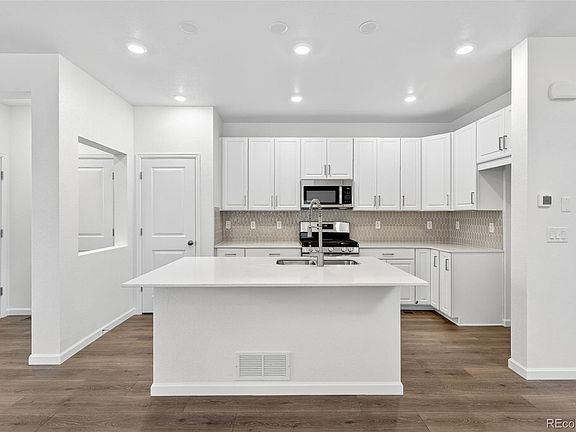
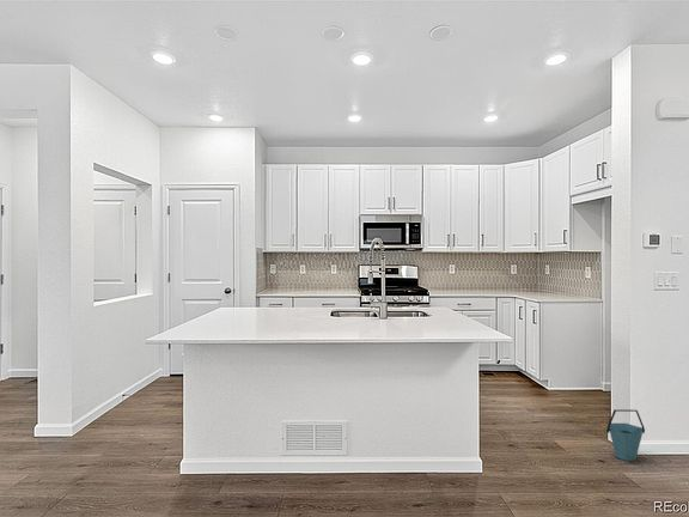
+ bucket (626, 433)
